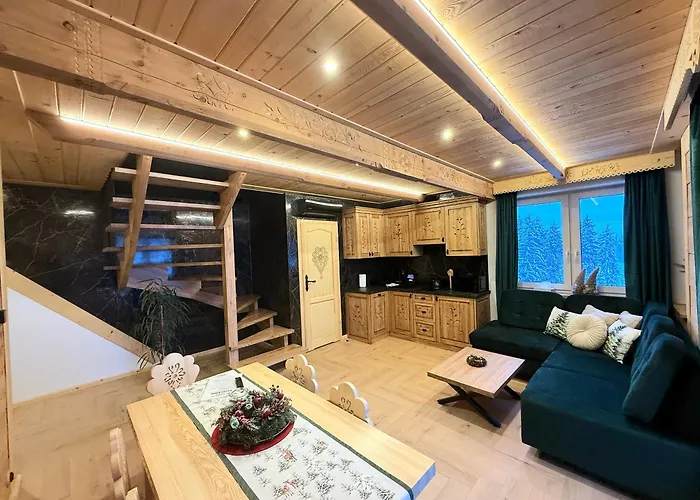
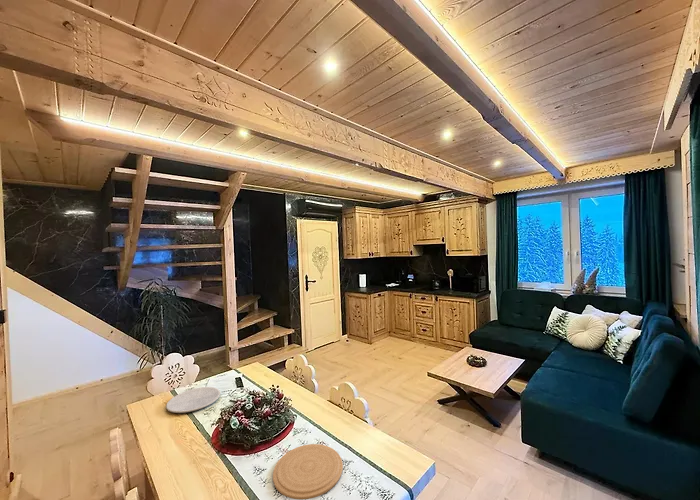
+ plate (194, 399)
+ plate (308, 467)
